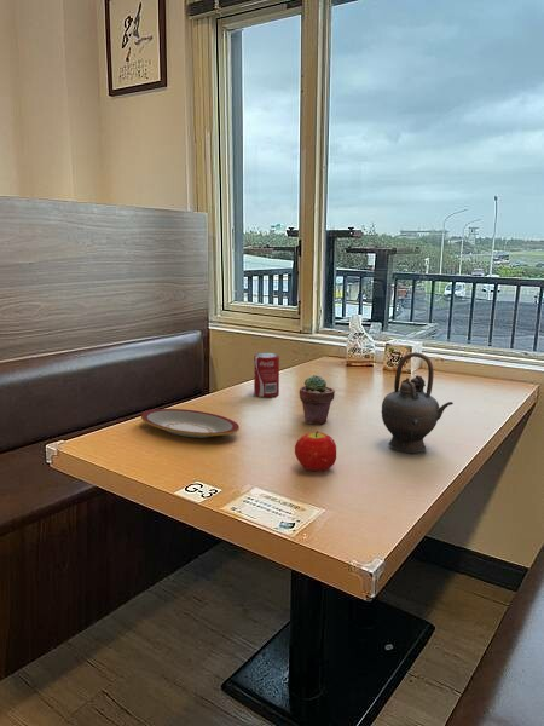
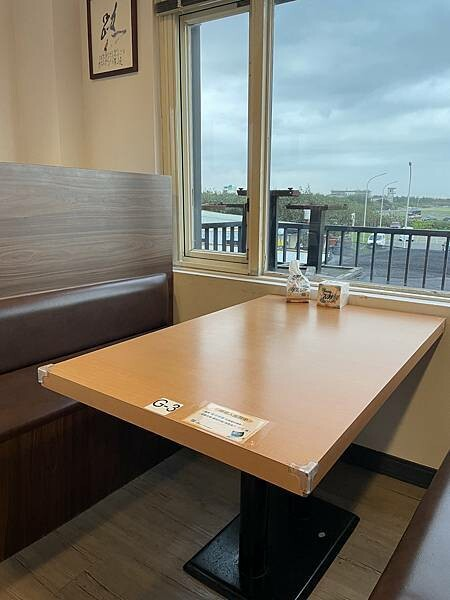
- fruit (316, 449)
- teapot (416, 402)
- plate (189, 425)
- beverage can (266, 374)
- potted succulent (316, 398)
